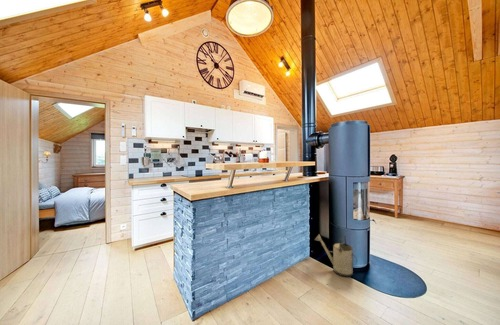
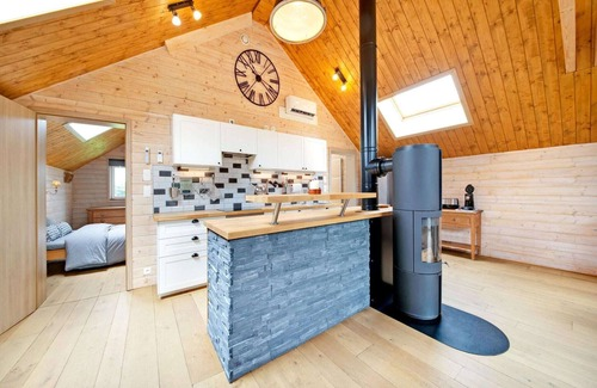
- watering can (334, 251)
